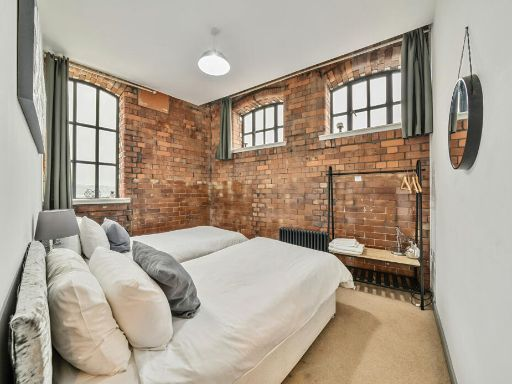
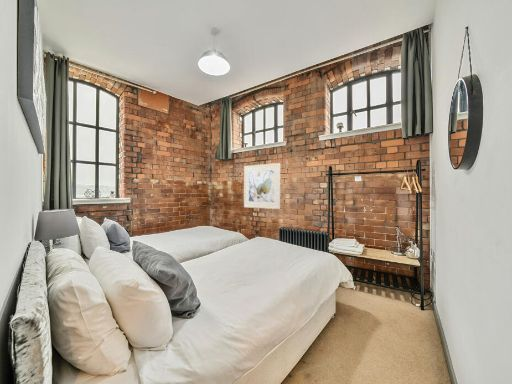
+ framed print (261, 186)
